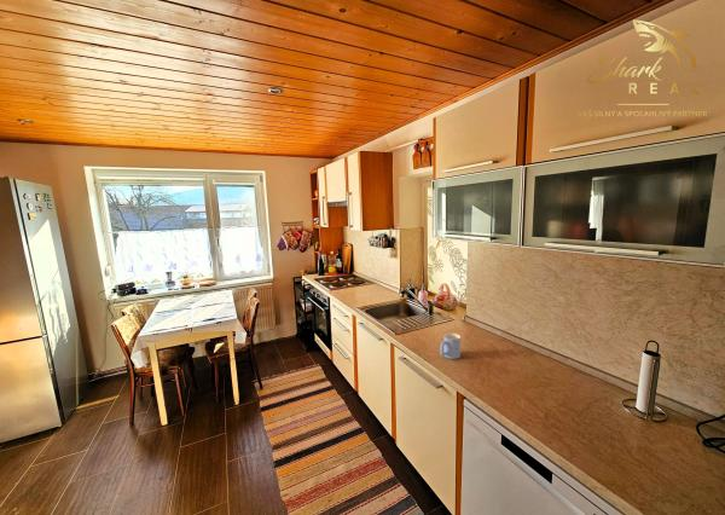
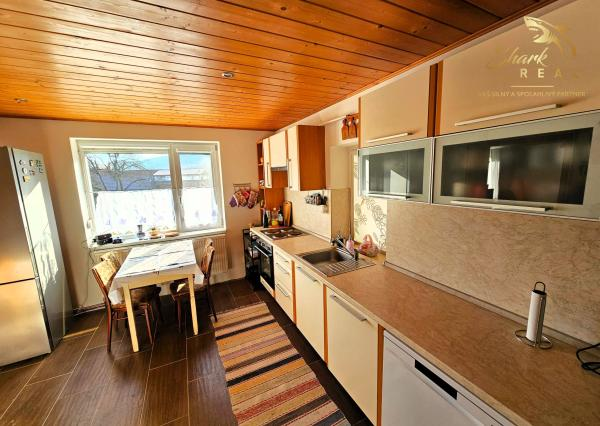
- mug (448, 346)
